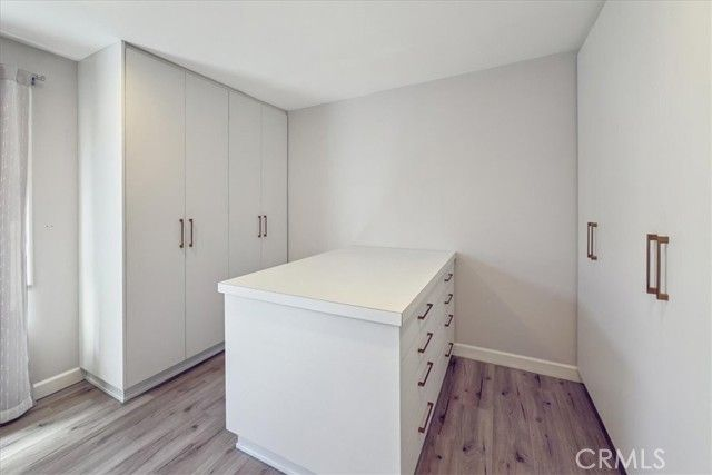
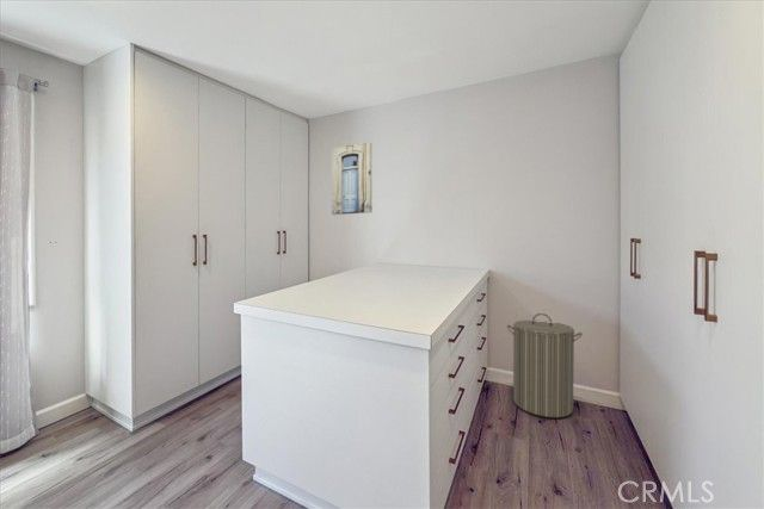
+ laundry hamper (542, 359)
+ wall art (351, 179)
